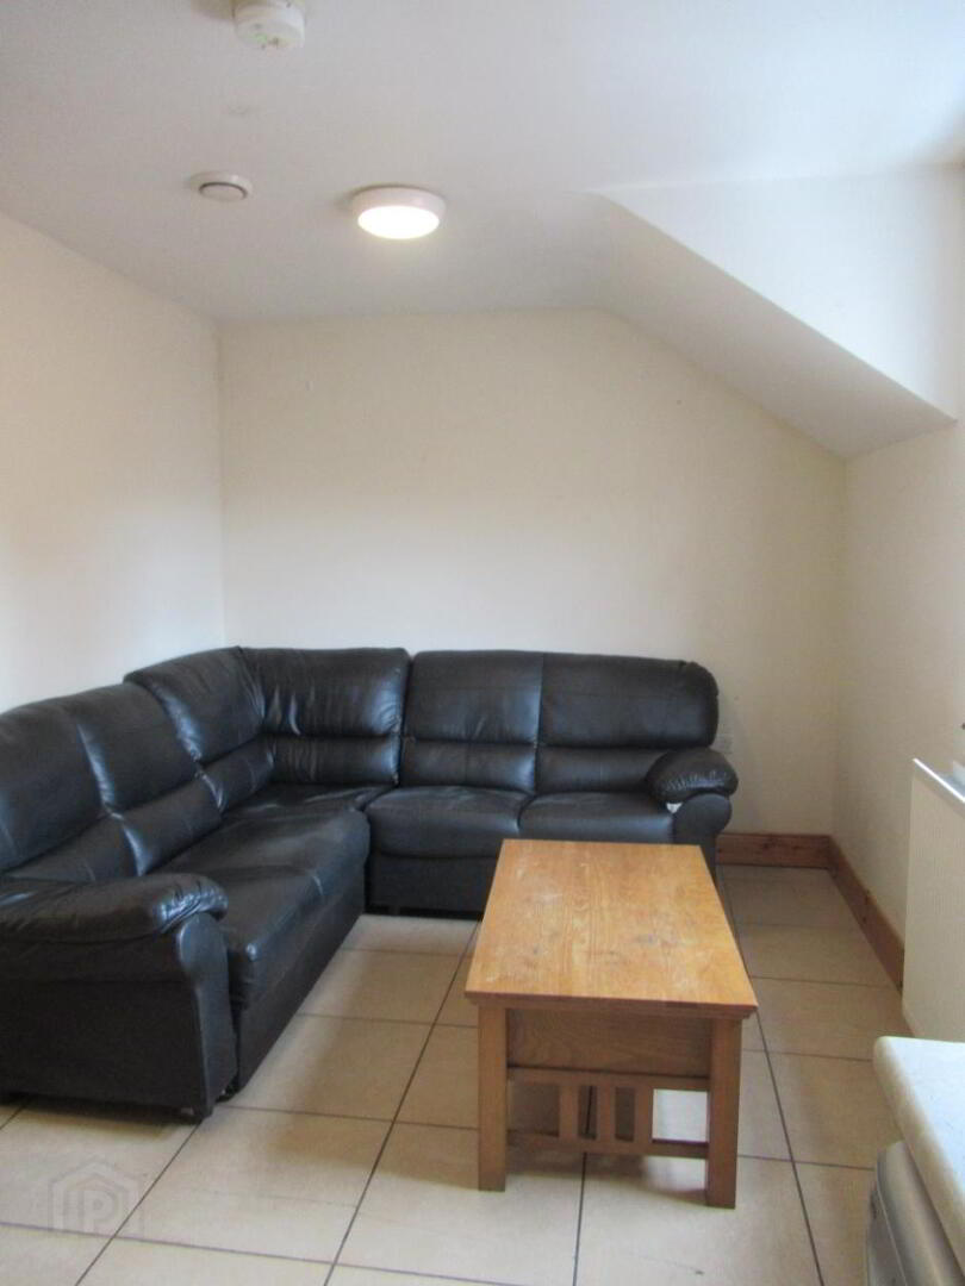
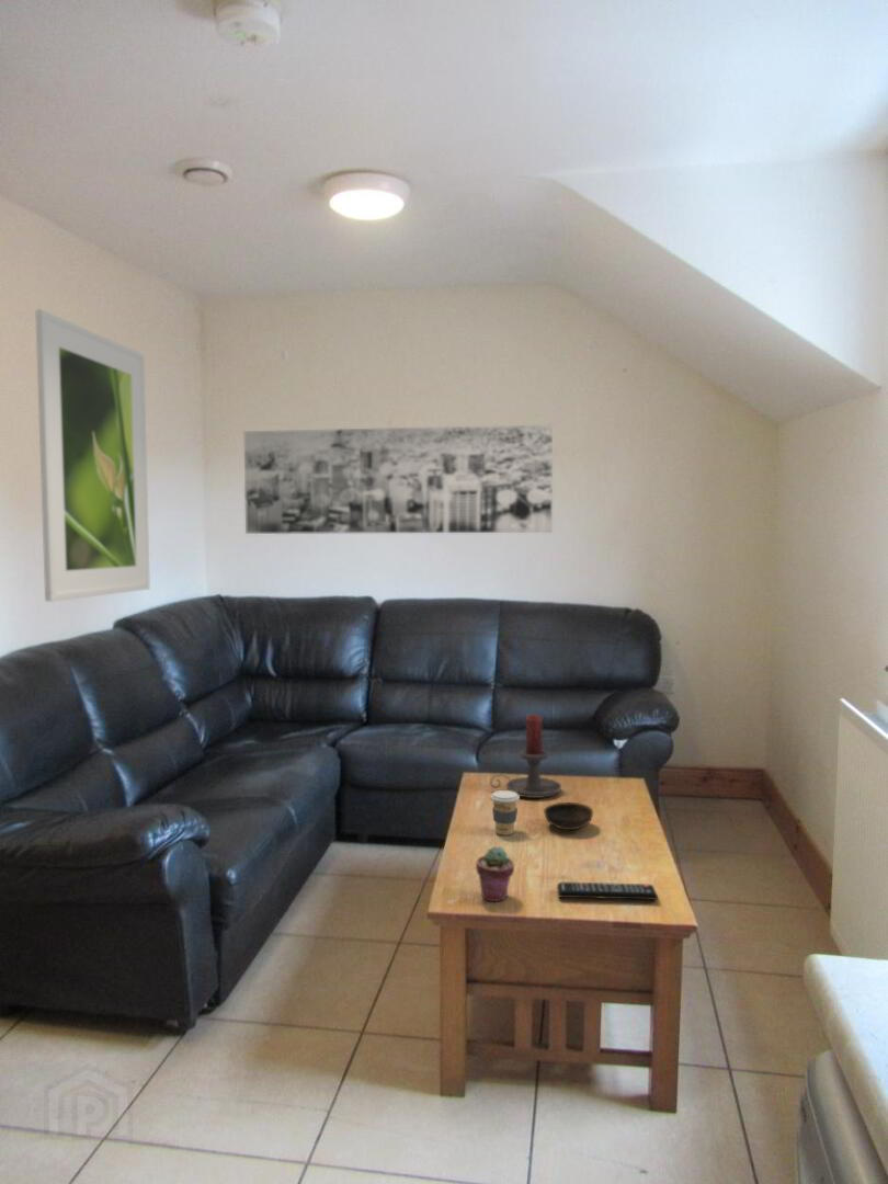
+ coffee cup (504, 812)
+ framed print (99, 465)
+ wall art (395, 480)
+ remote control (606, 891)
+ bowl (568, 818)
+ candle holder (525, 753)
+ potted succulent (494, 872)
